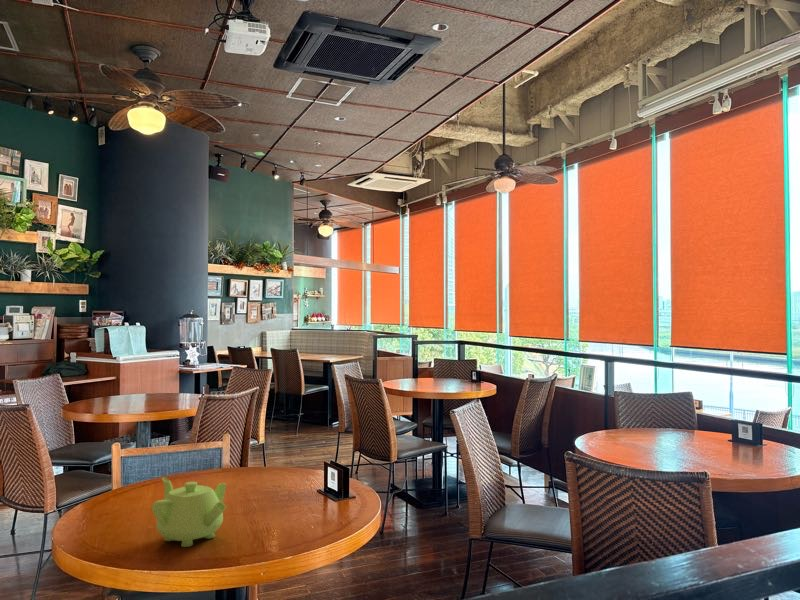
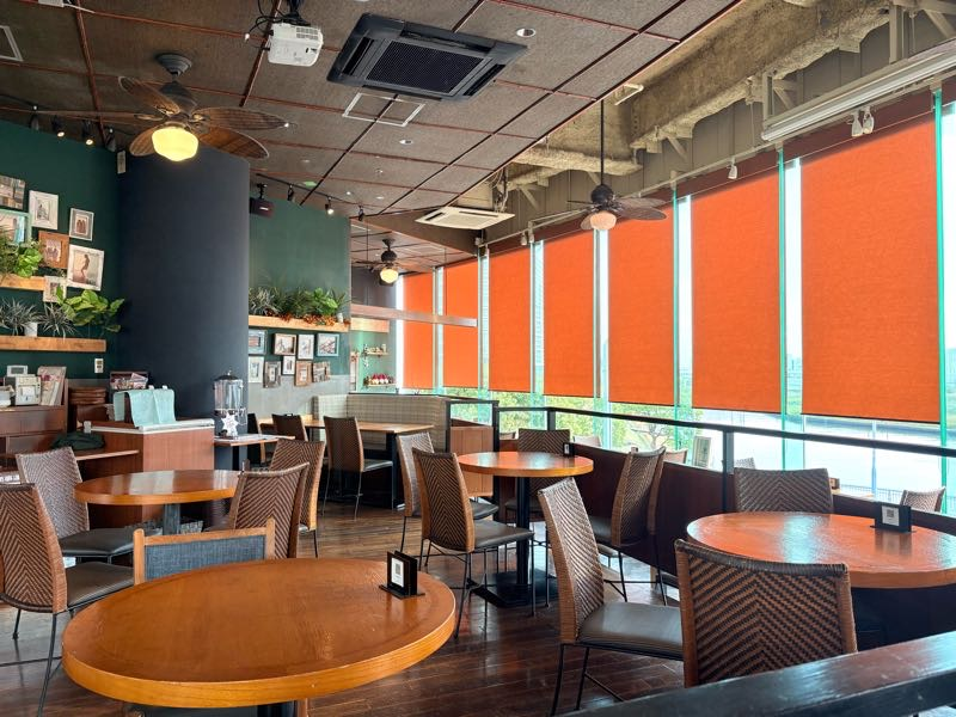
- teapot (191, 510)
